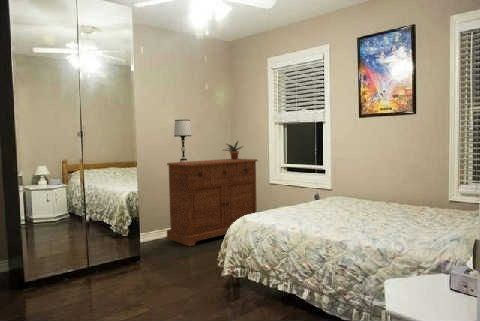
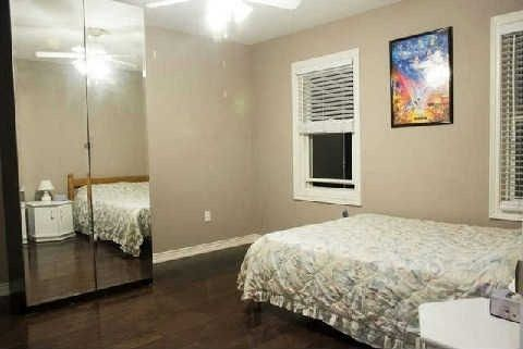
- table lamp (183, 141)
- potted plant (234, 150)
- sideboard (215, 197)
